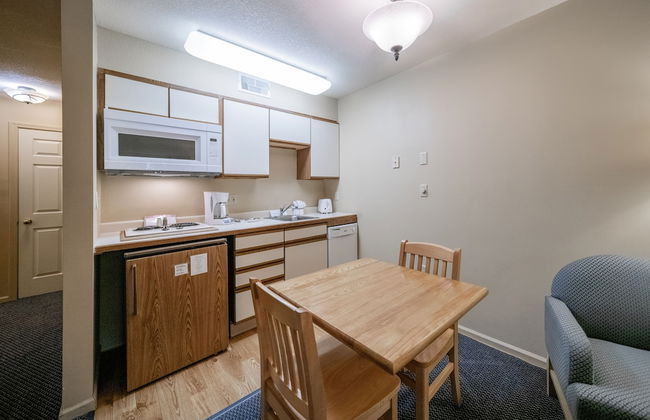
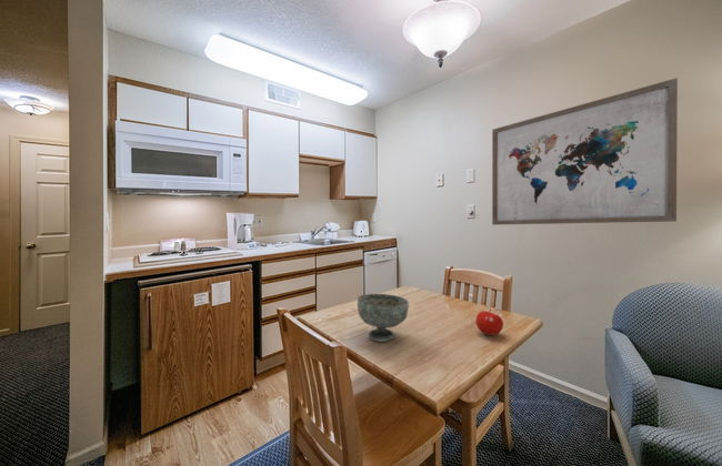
+ fruit (489, 321)
+ bowl (382, 316)
+ wall art (565, 165)
